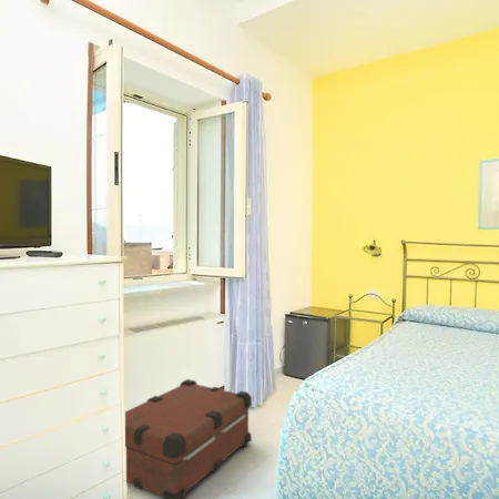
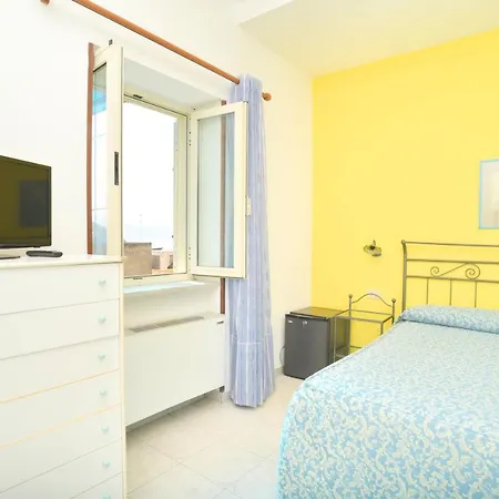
- suitcase (182, 431)
